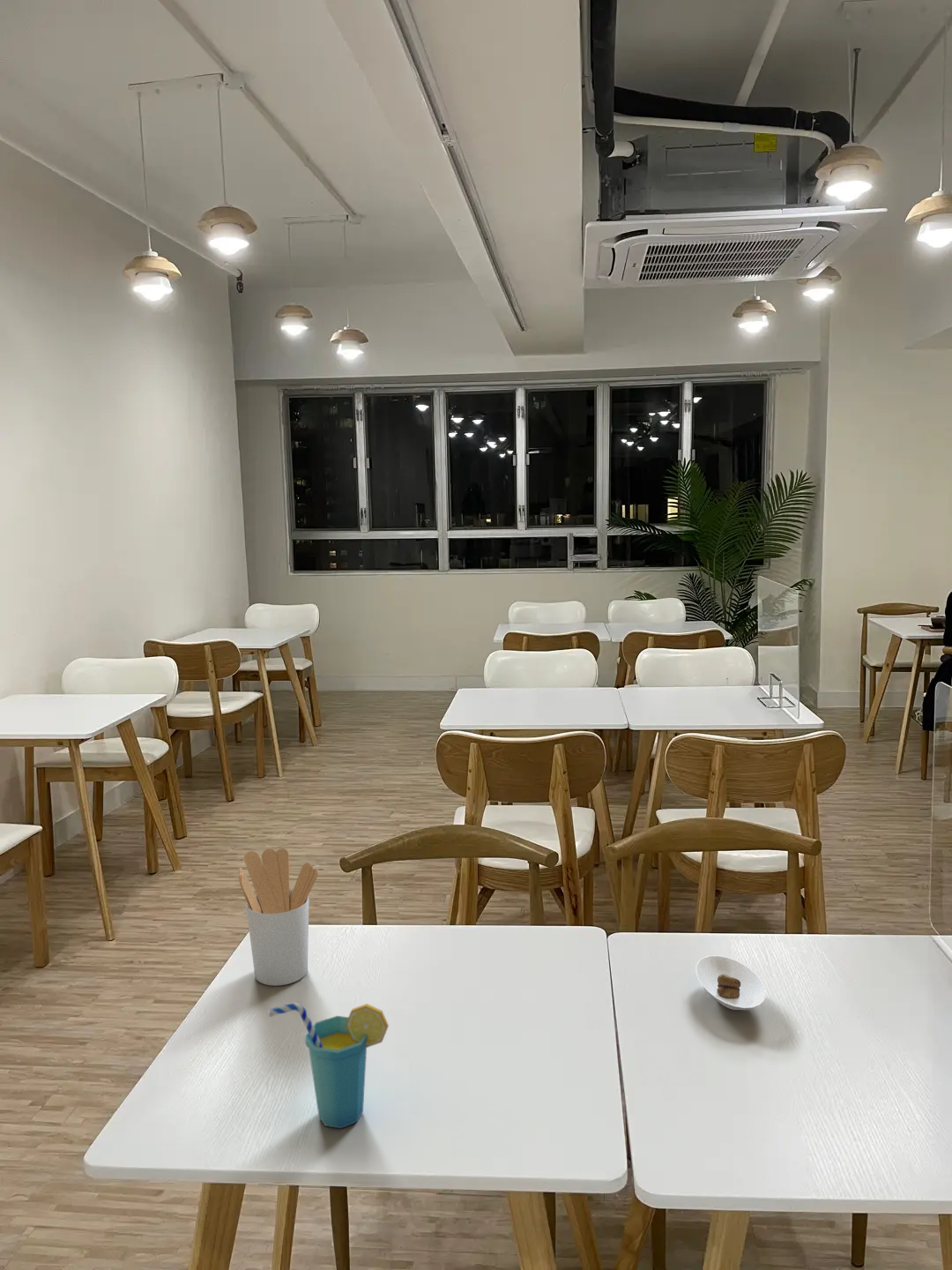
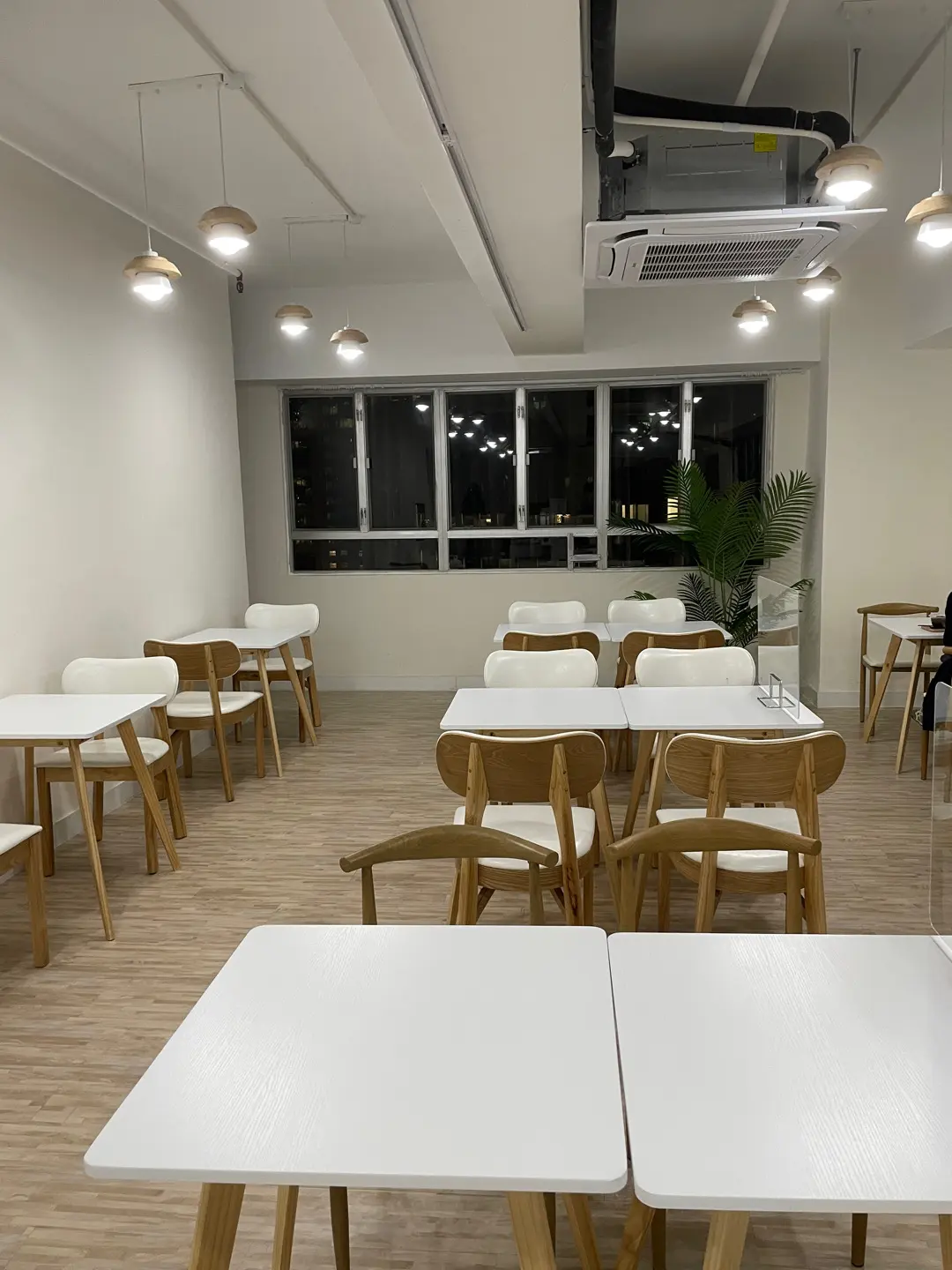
- utensil holder (275, 912)
- saucer (729, 986)
- cup (331, 1057)
